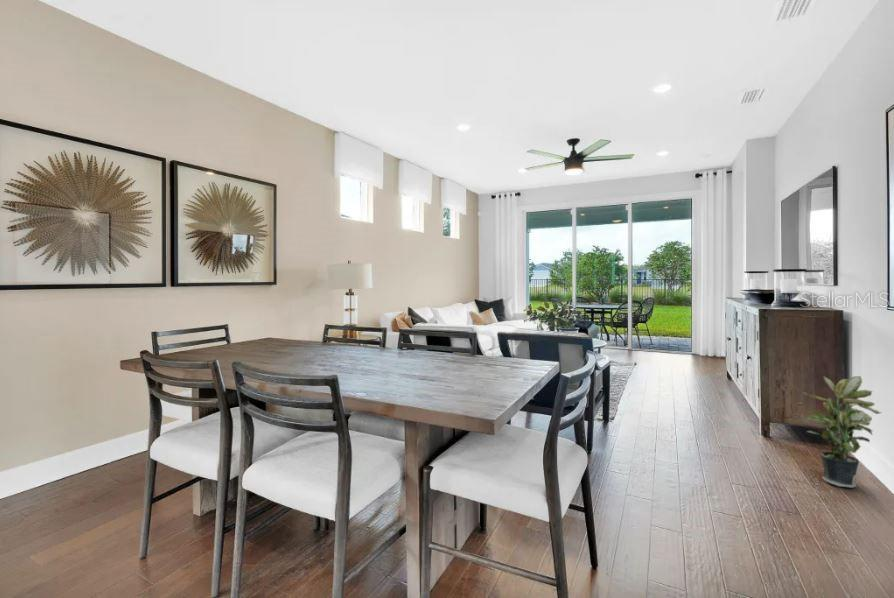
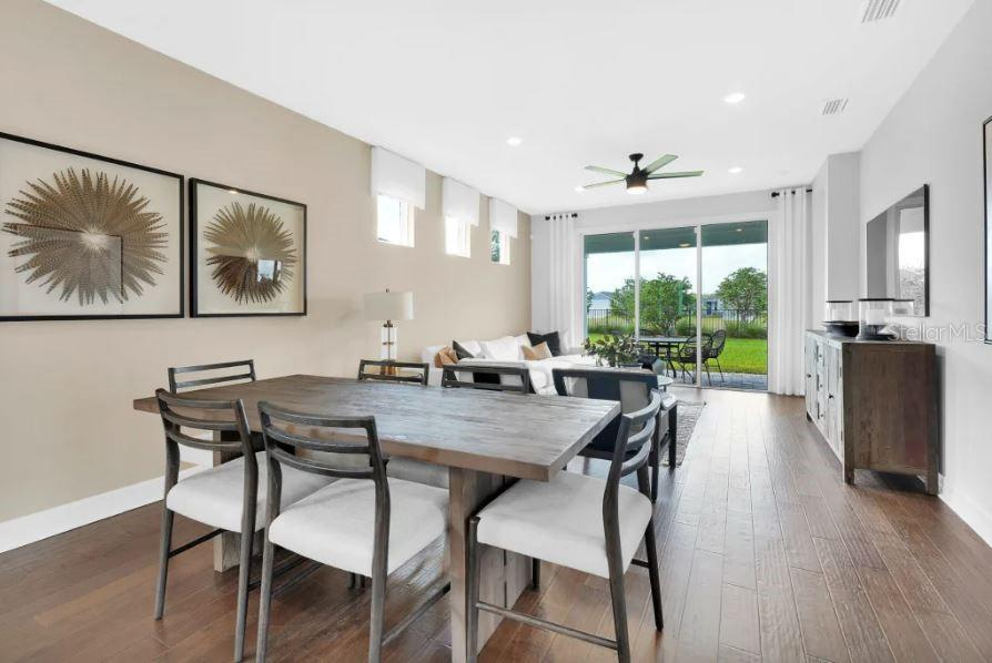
- potted plant (843, 428)
